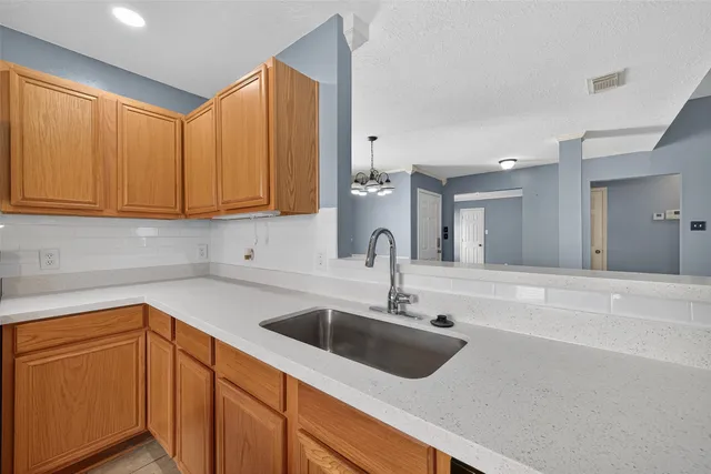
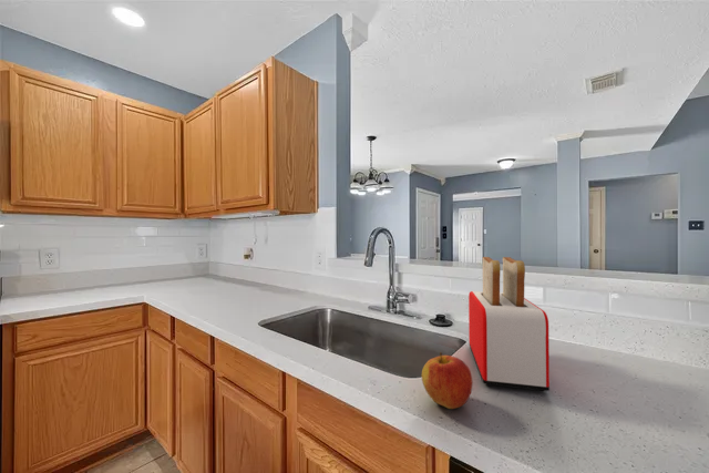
+ apple (446, 378)
+ toaster (501, 310)
